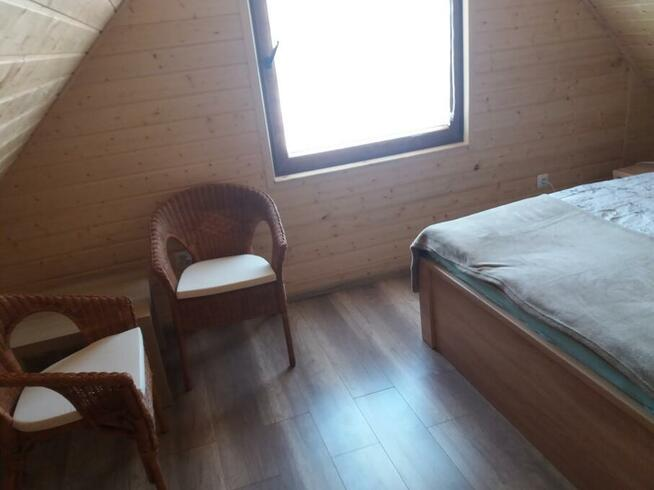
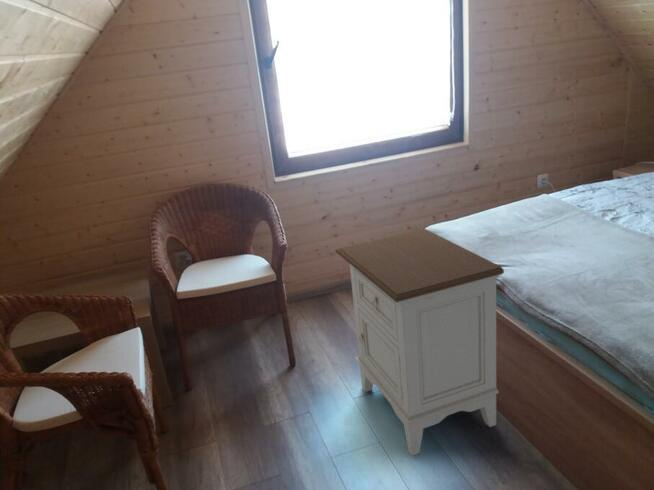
+ nightstand (416, 336)
